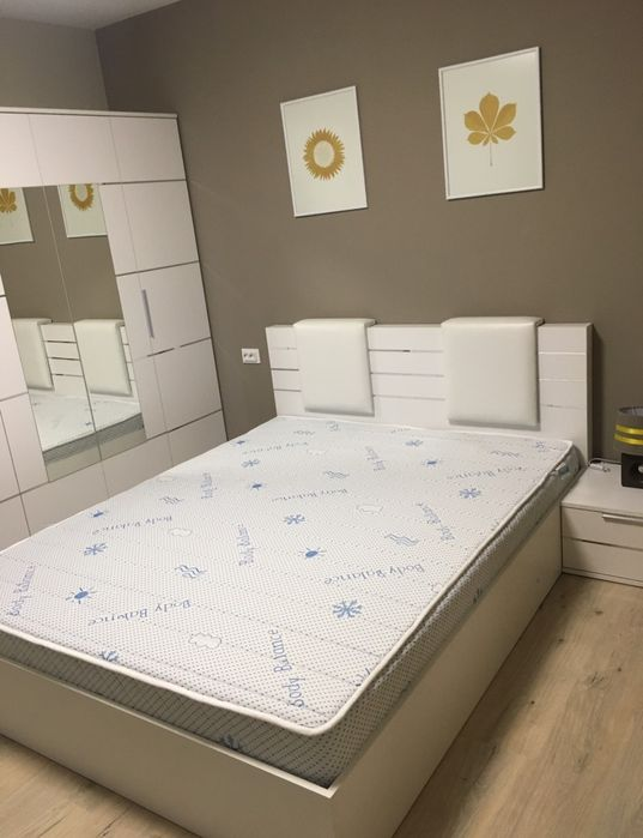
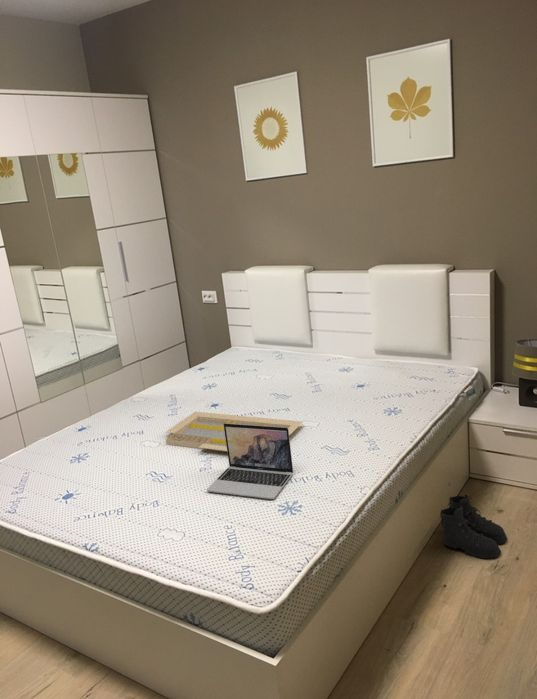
+ boots (473, 522)
+ laptop (247, 459)
+ serving tray (224, 434)
